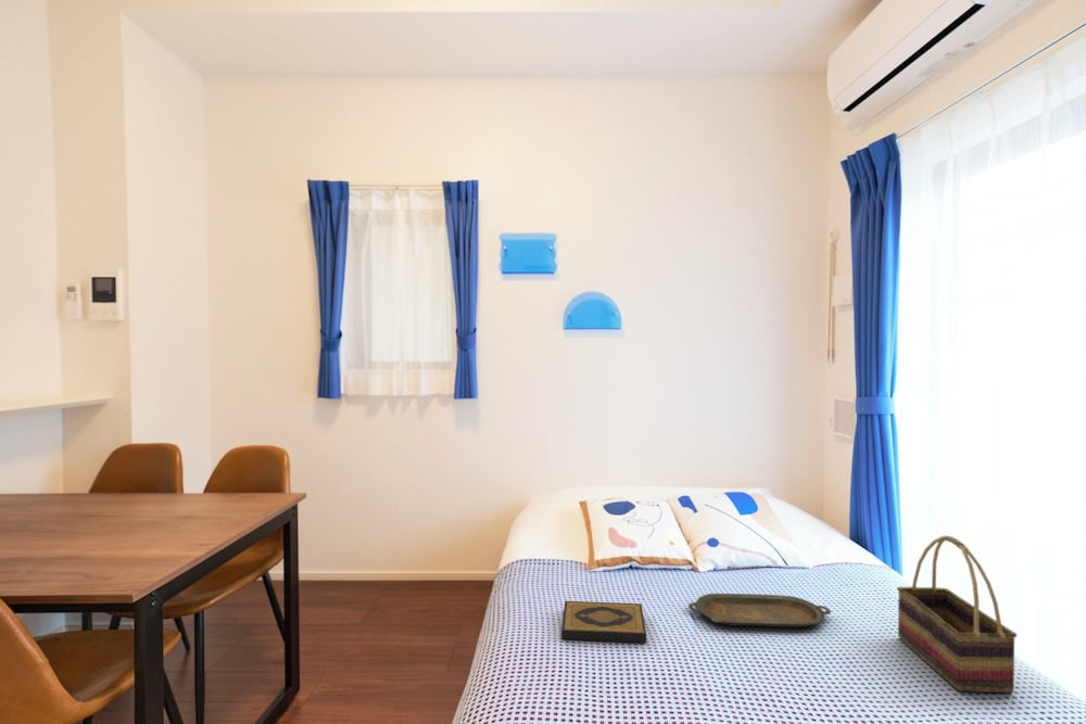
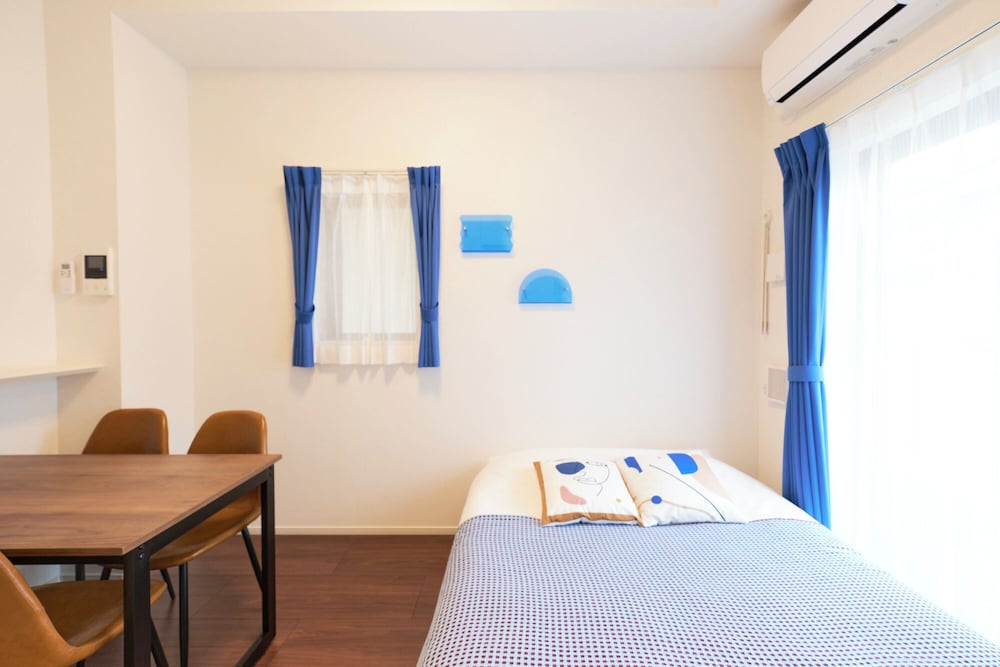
- hardback book (603, 621)
- serving tray (758, 611)
- woven basket (951, 600)
